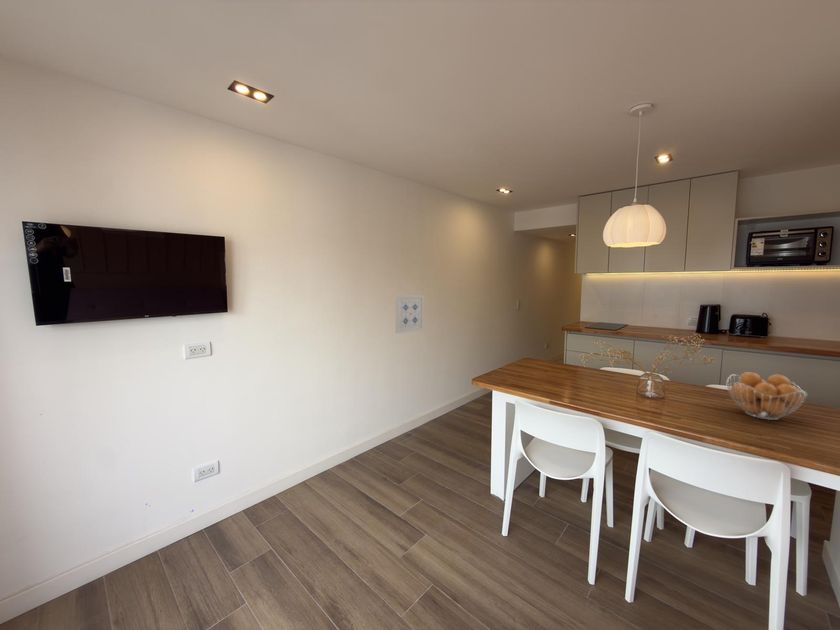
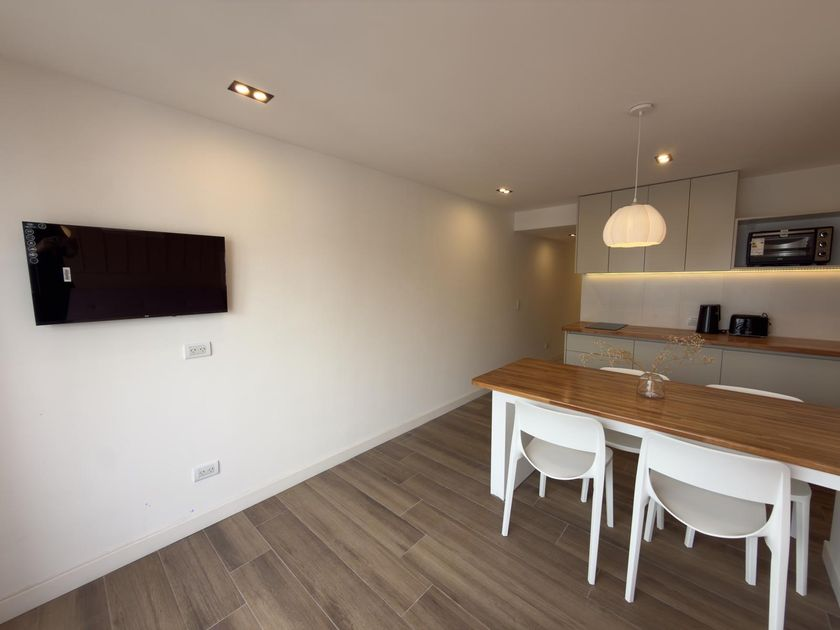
- wall art (410, 313)
- fruit basket (763, 394)
